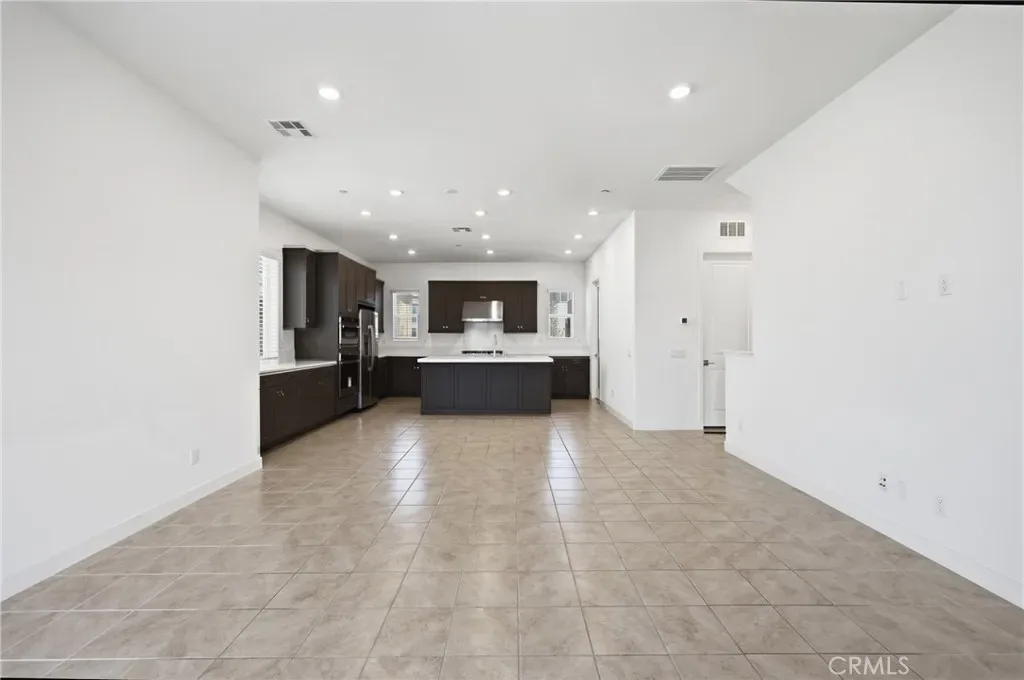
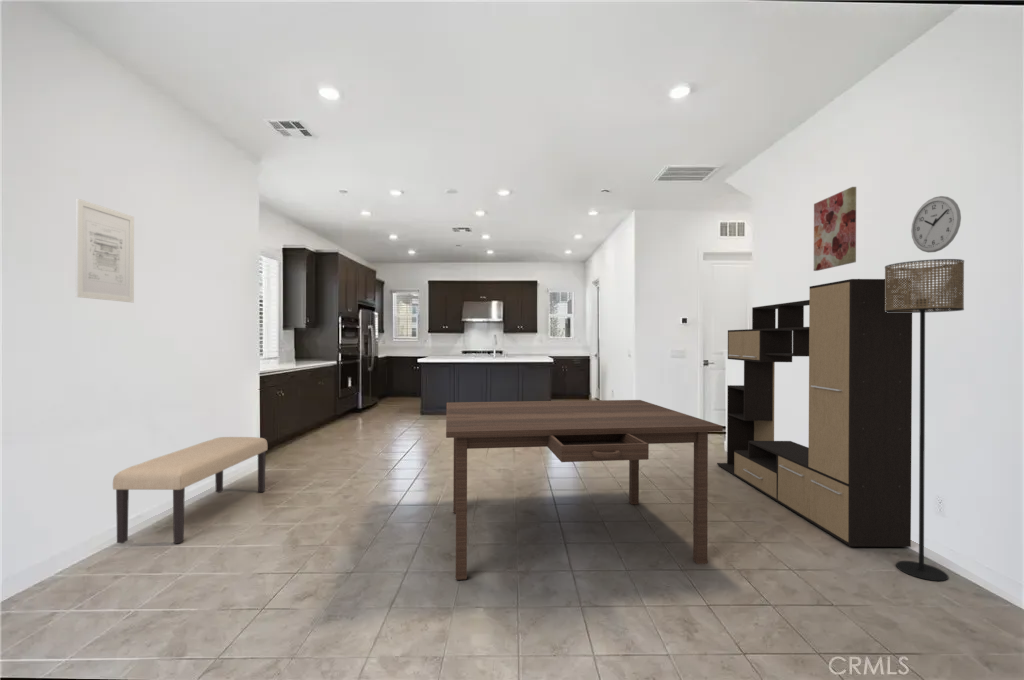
+ floor lamp (922, 417)
+ wall art (106, 254)
+ bench (200, 480)
+ wall clock (933, 224)
+ wall art (833, 231)
+ media console (773, 395)
+ dining table (563, 461)
